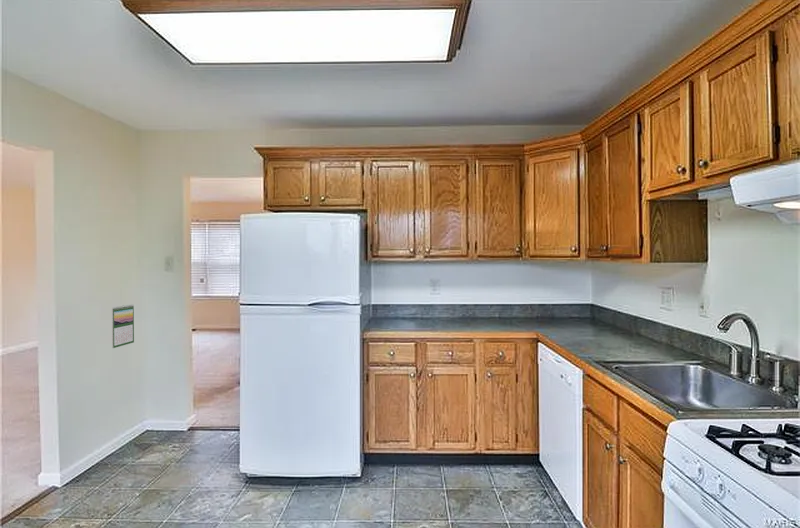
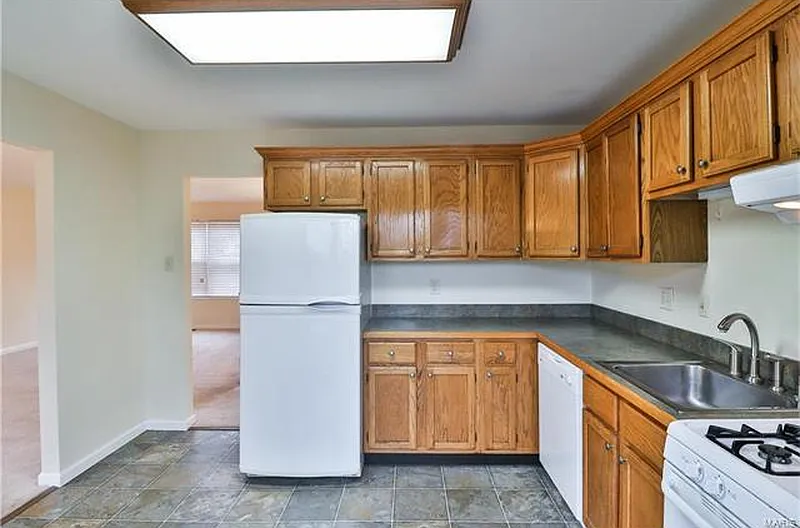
- calendar (123, 325)
